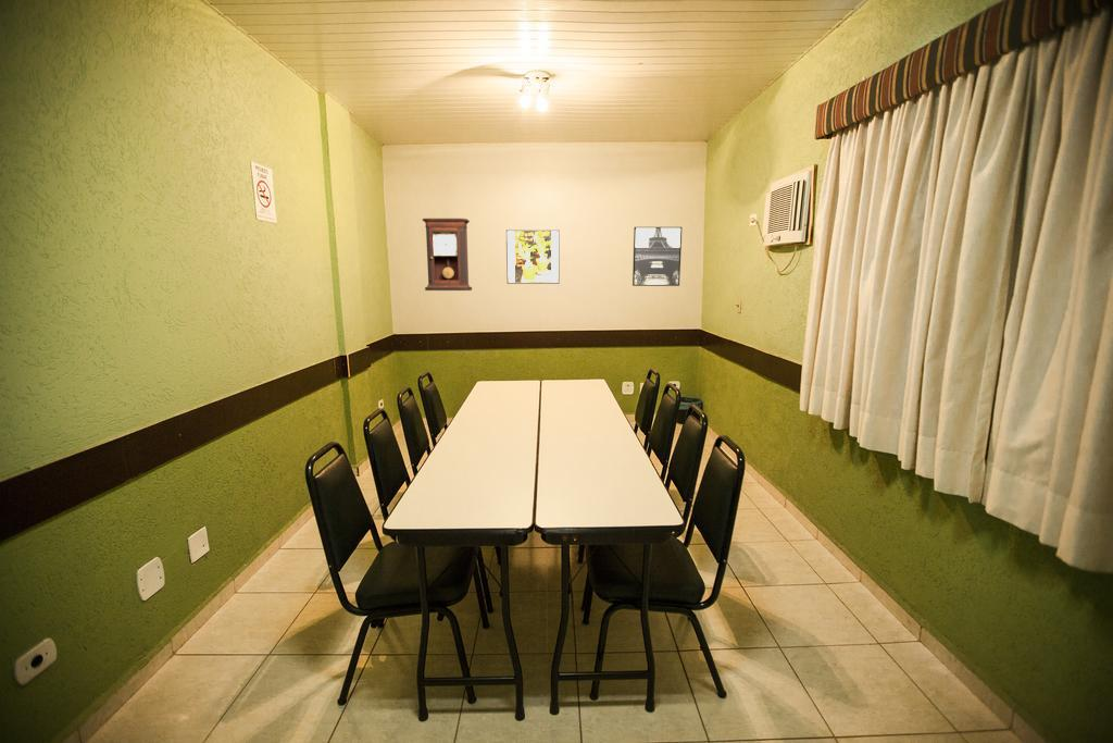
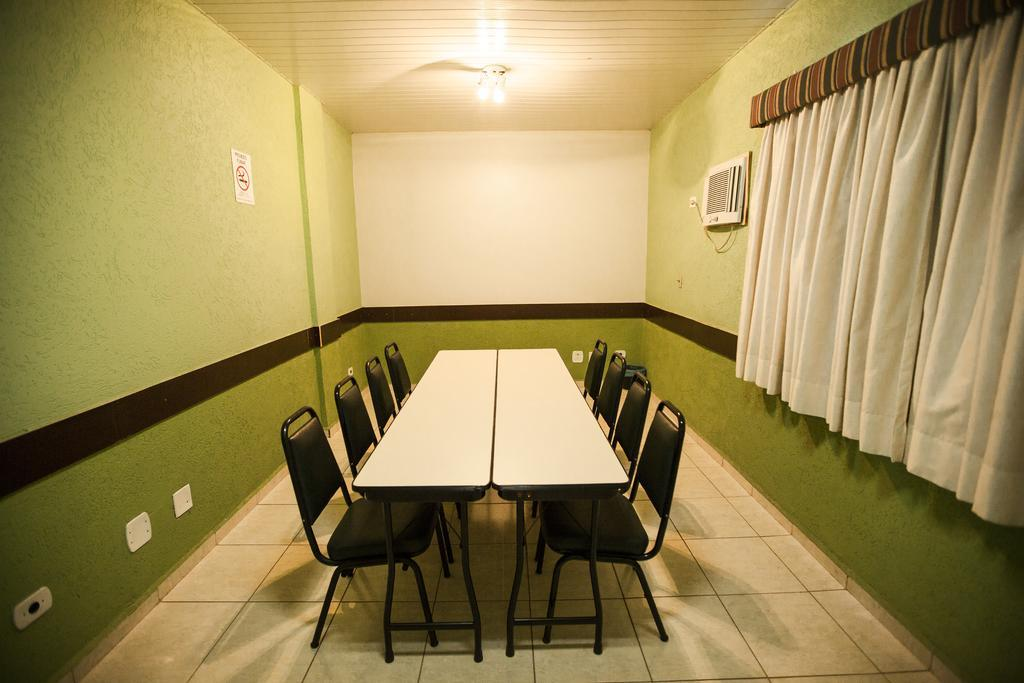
- wall art (656, 257)
- pendulum clock (447, 255)
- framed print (533, 257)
